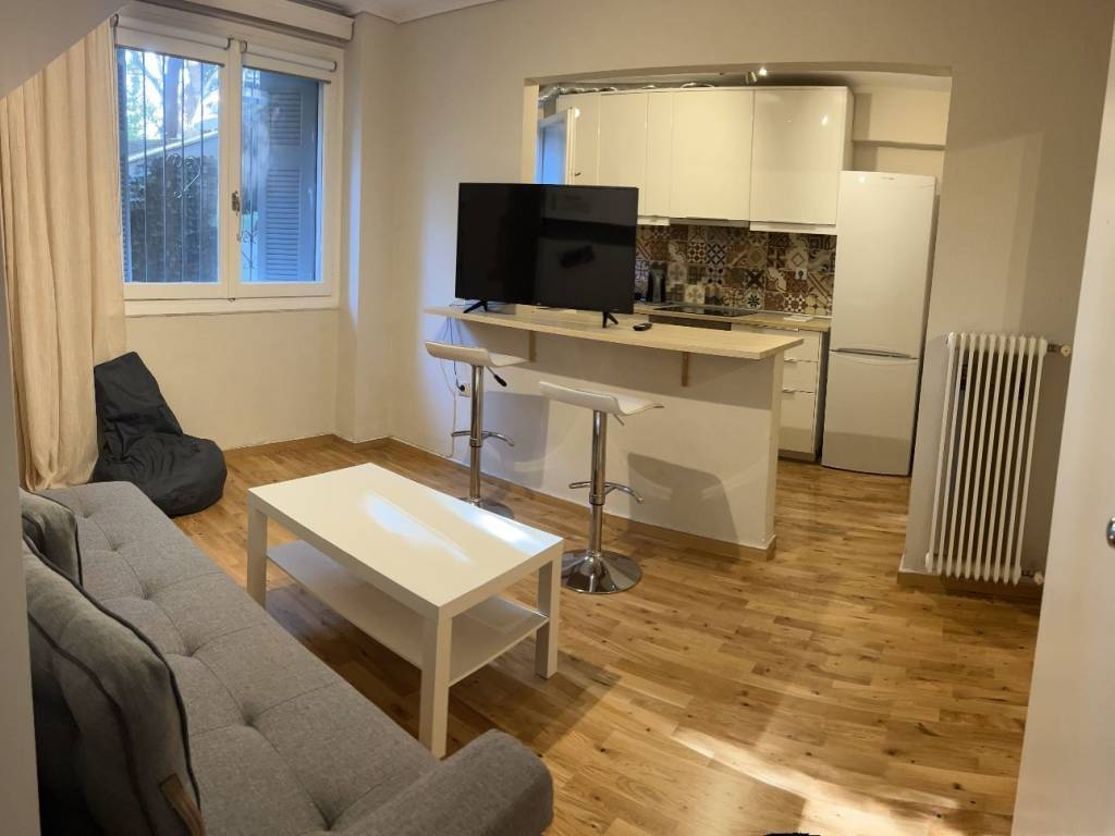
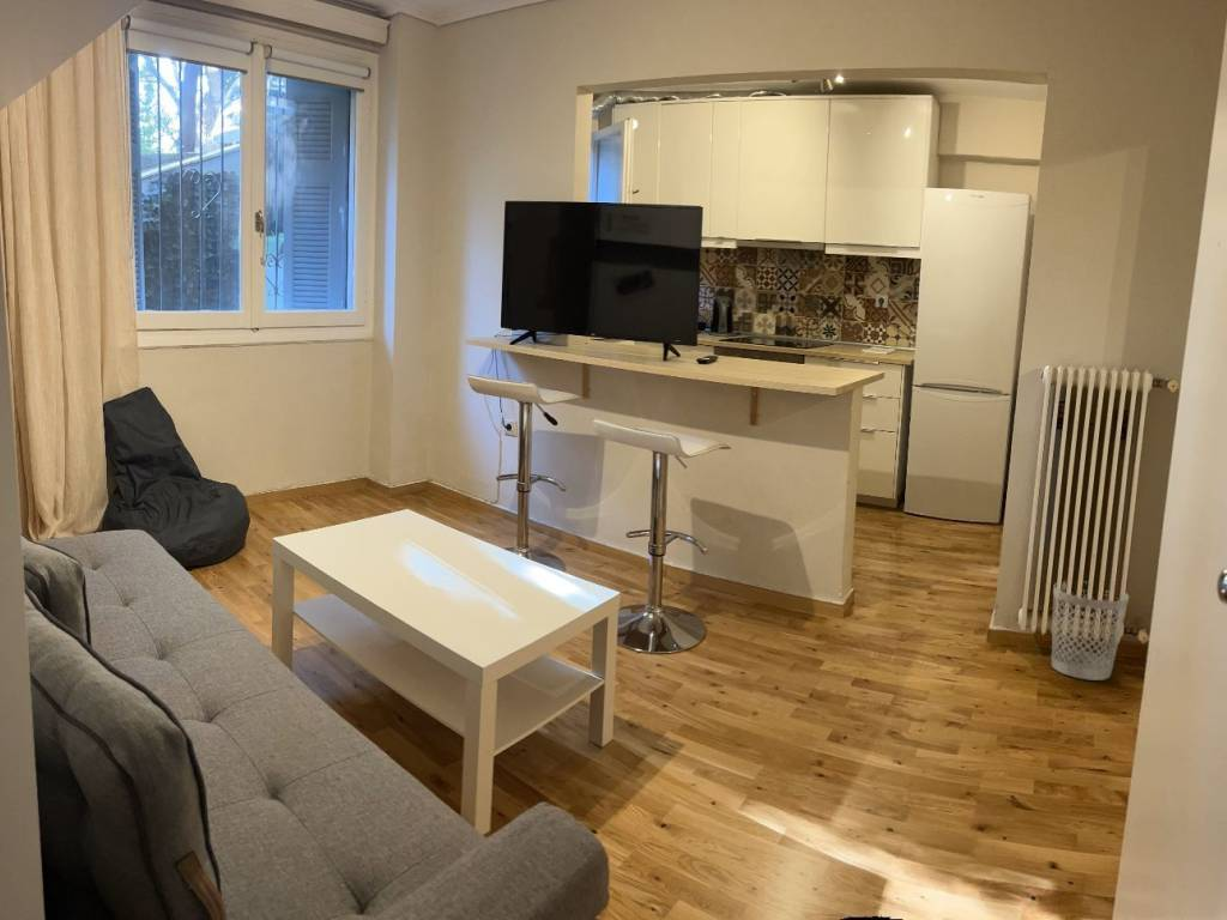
+ wastebasket (1087, 631)
